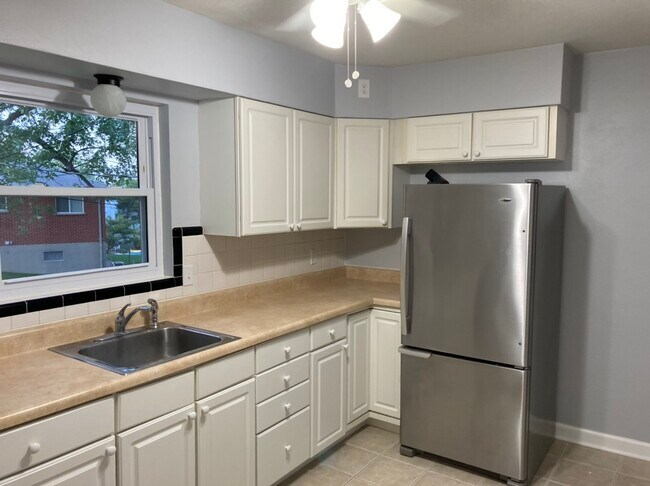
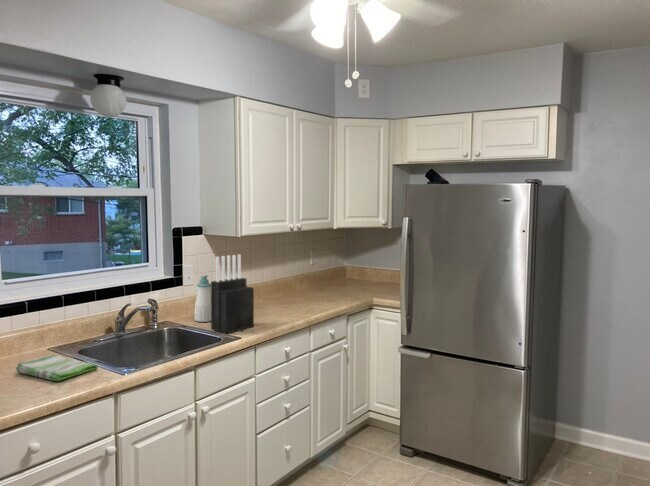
+ knife block (234, 292)
+ soap bottle (204, 298)
+ dish towel (57, 366)
